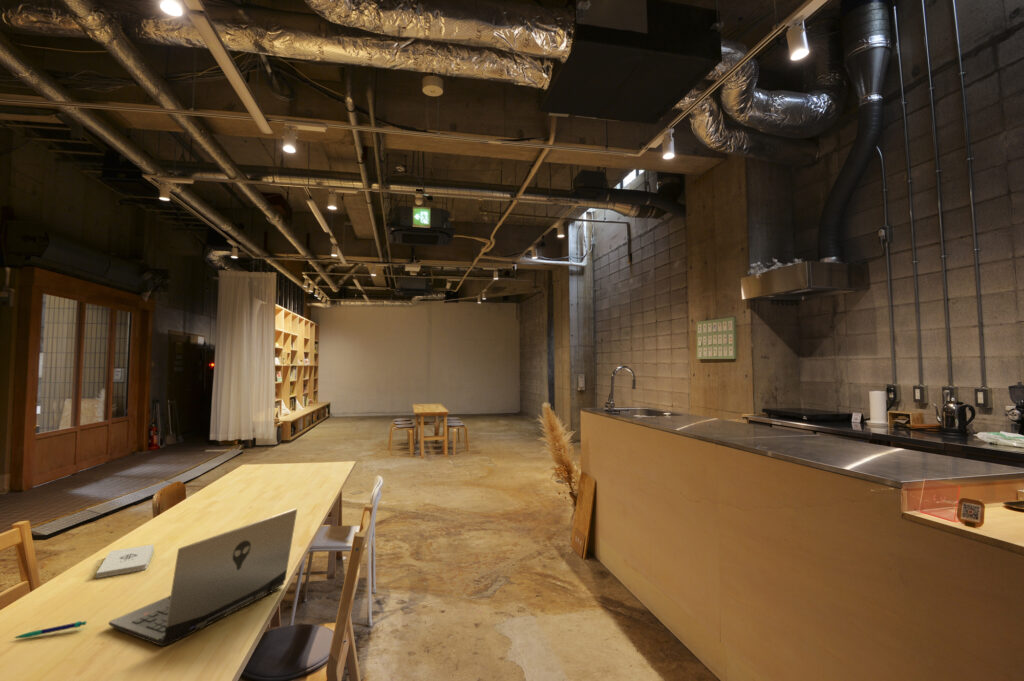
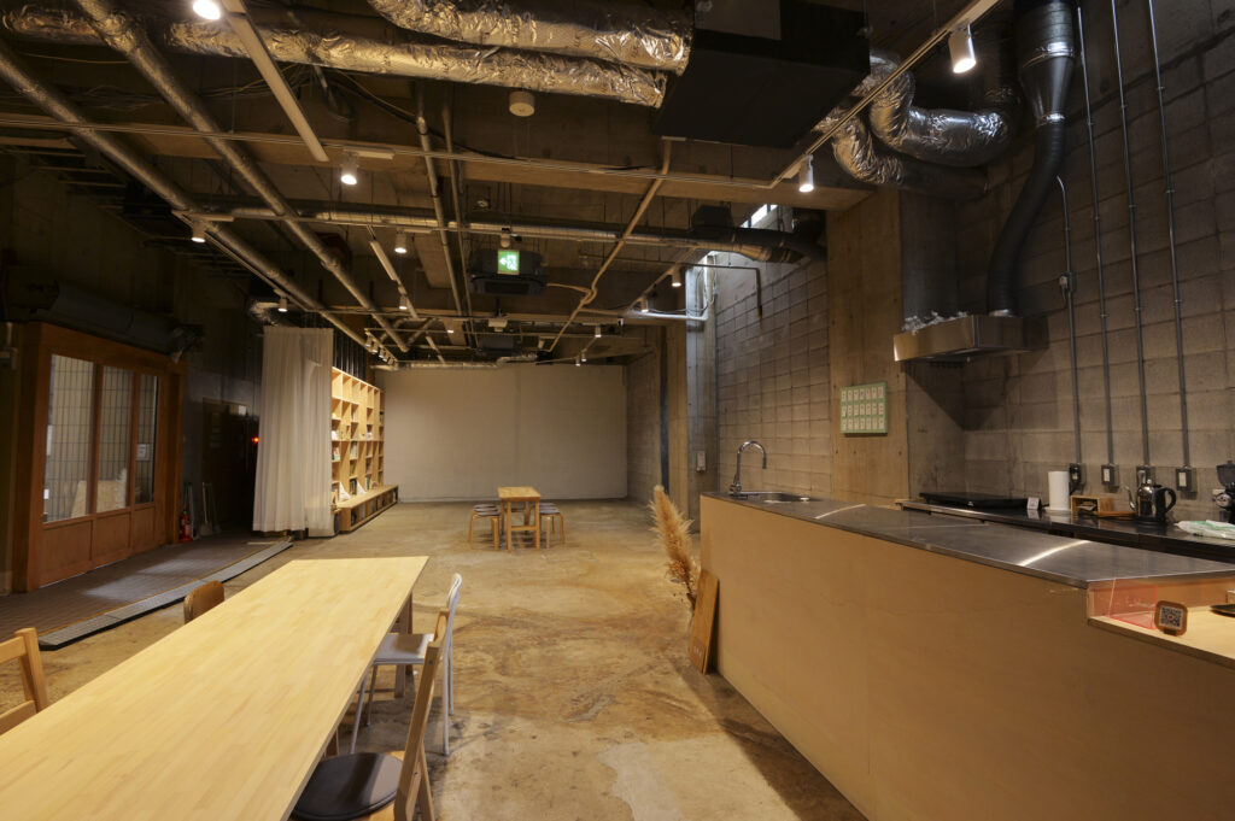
- notepad (127, 559)
- laptop computer (210, 563)
- pen (50, 629)
